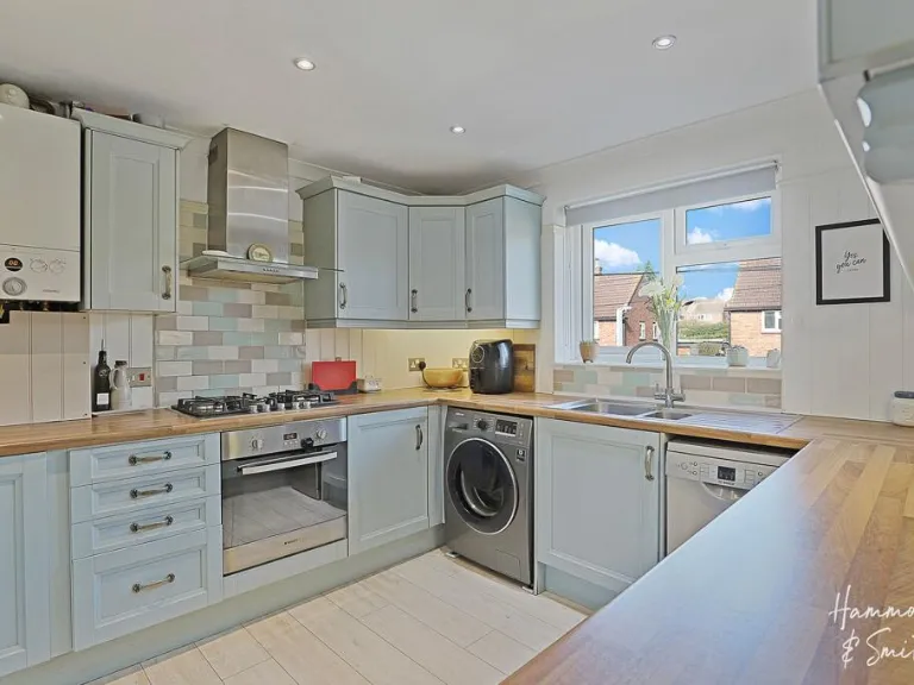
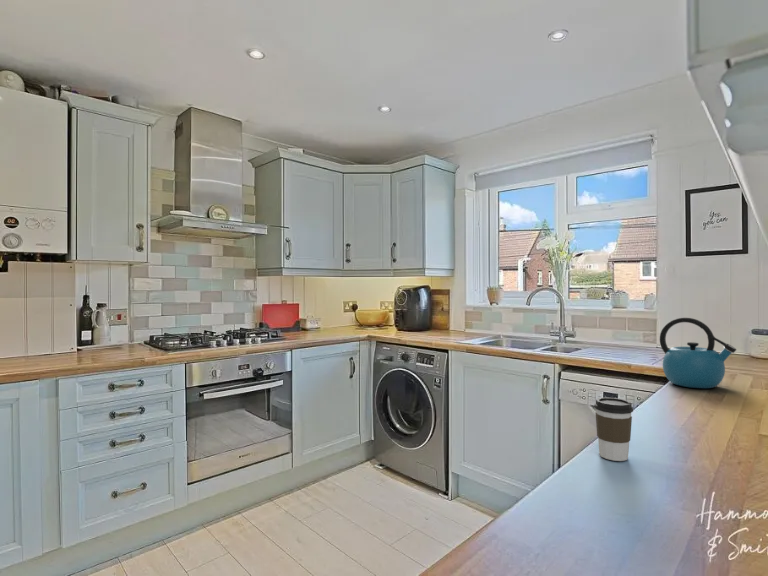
+ kettle (696, 351)
+ coffee cup (613, 428)
